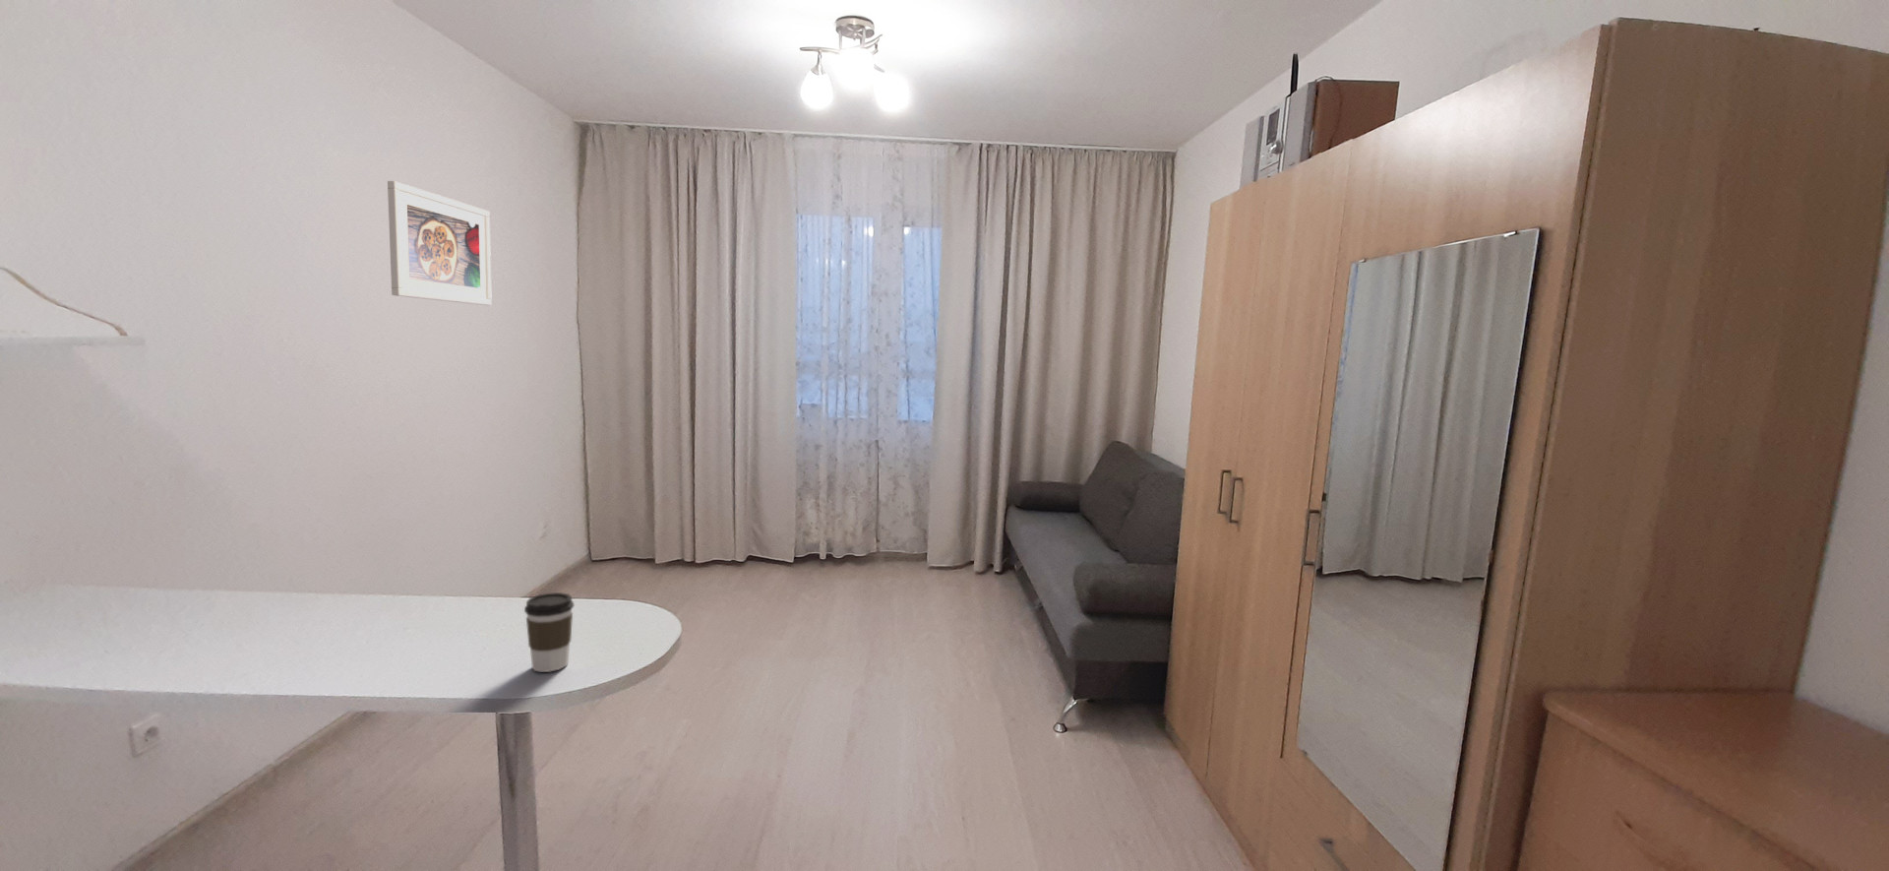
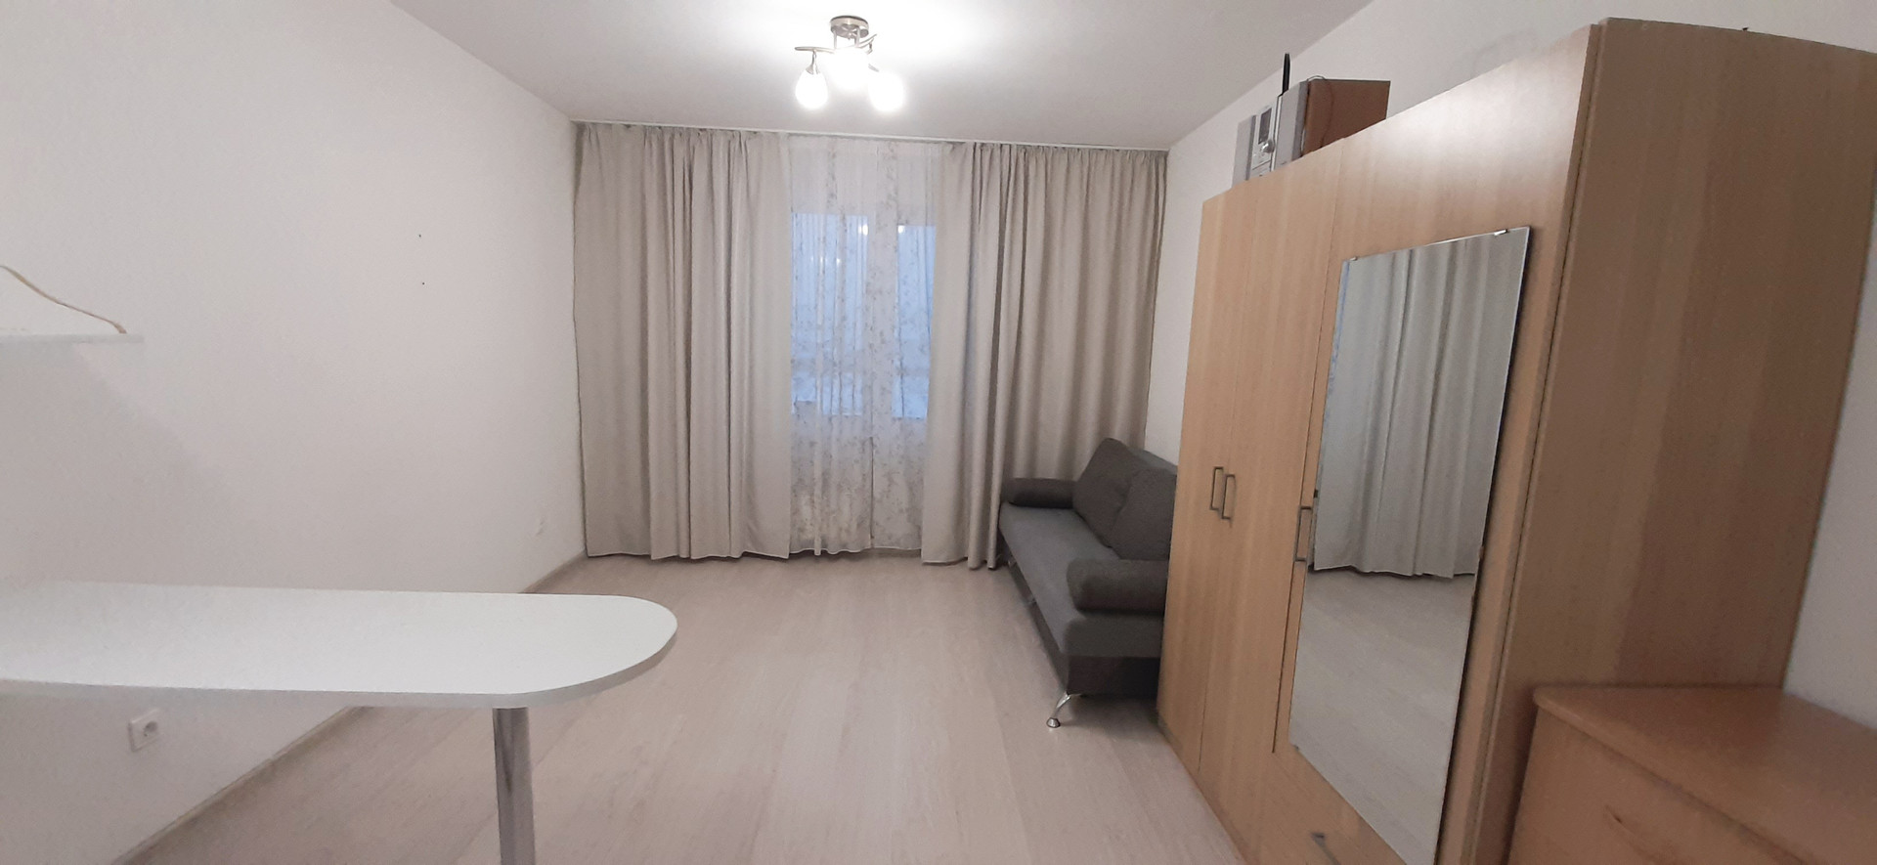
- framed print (445, 249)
- coffee cup (549, 631)
